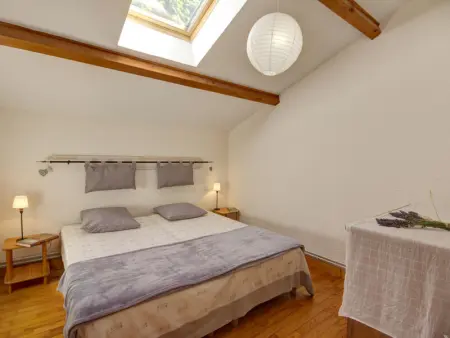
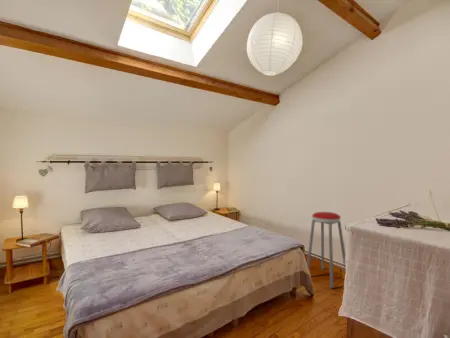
+ music stool (323, 245)
